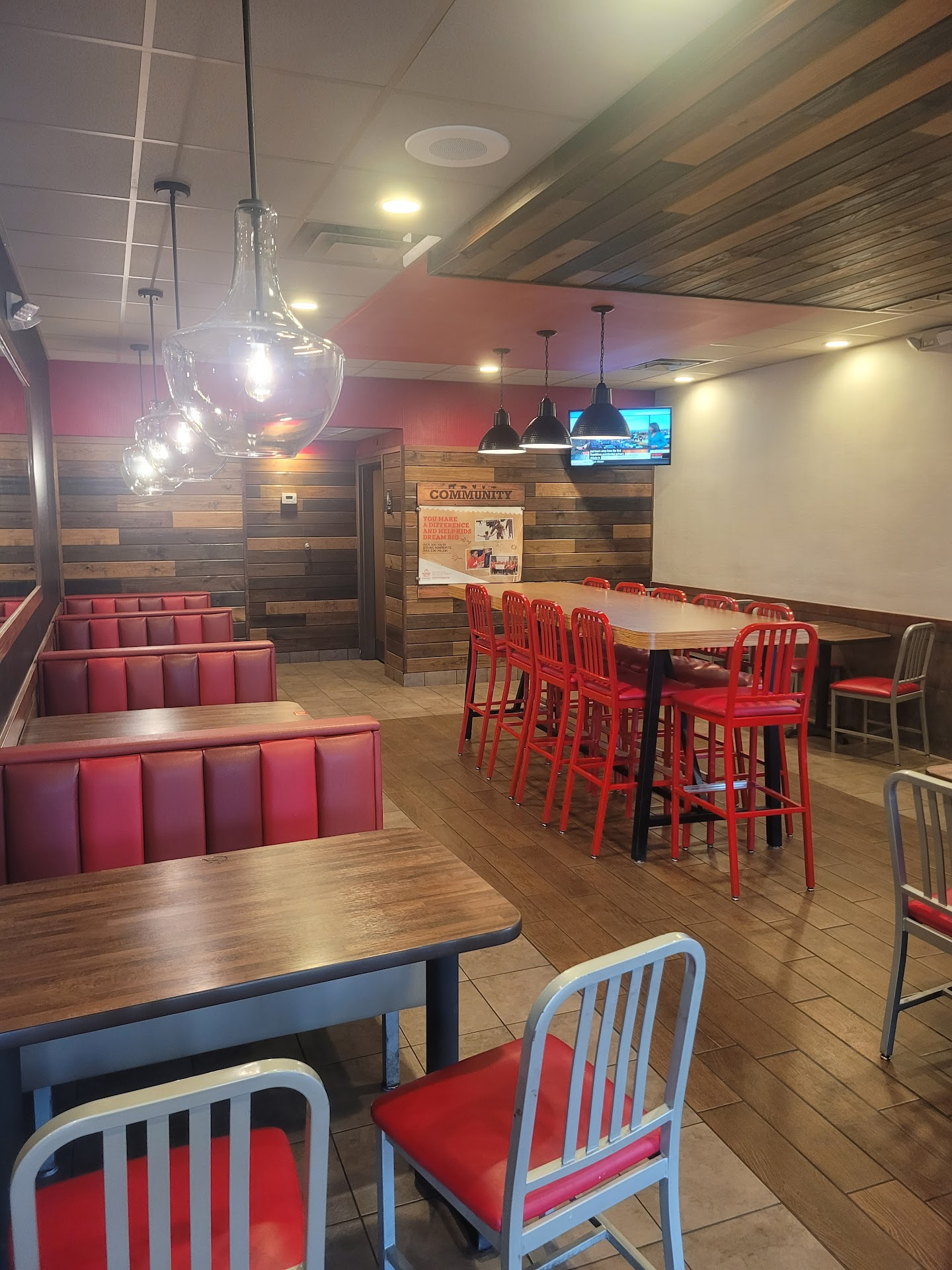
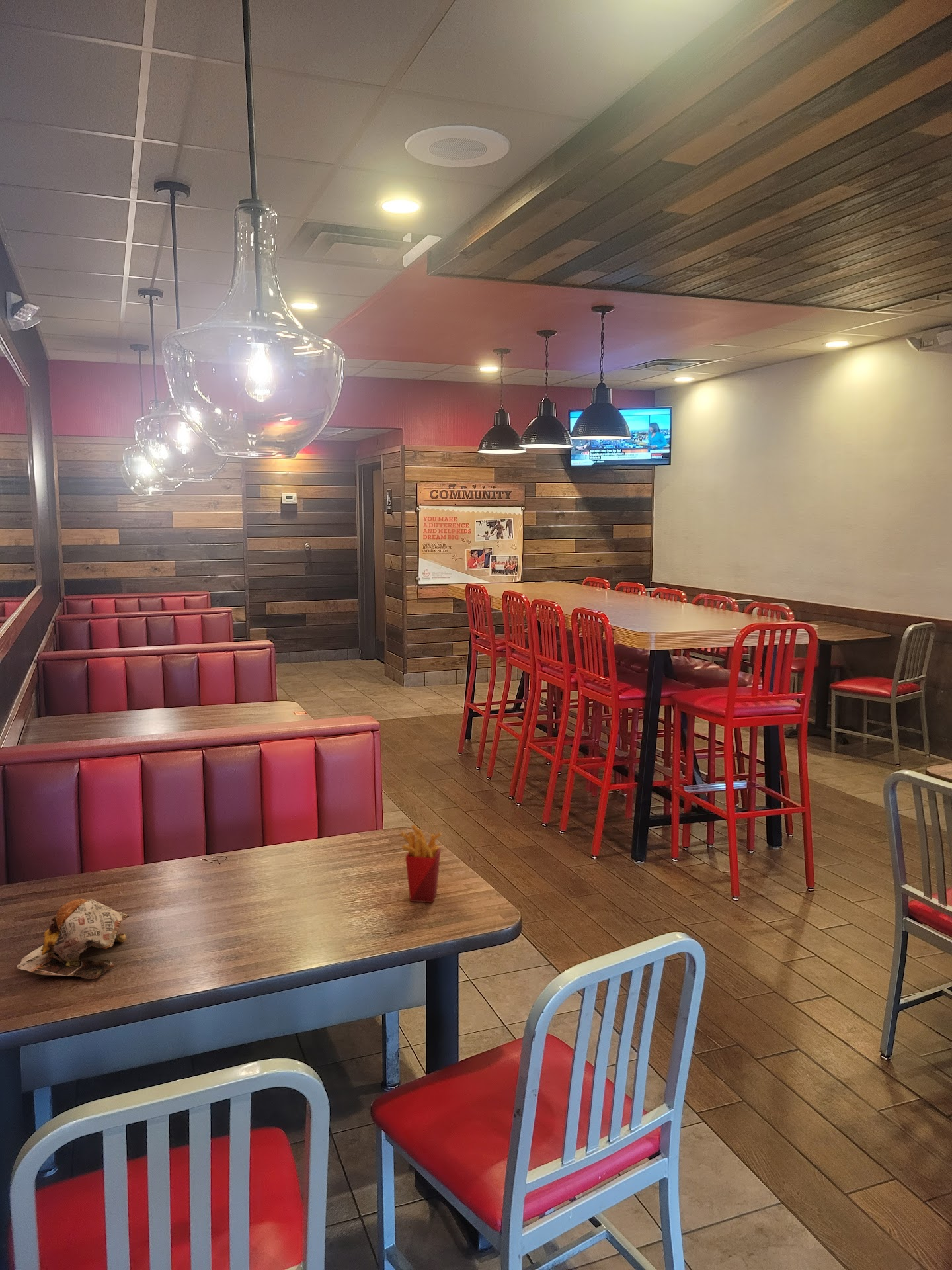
+ french fries (418, 864)
+ burger (77, 930)
